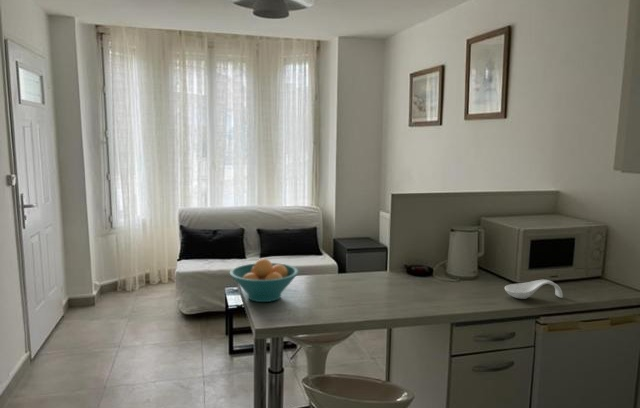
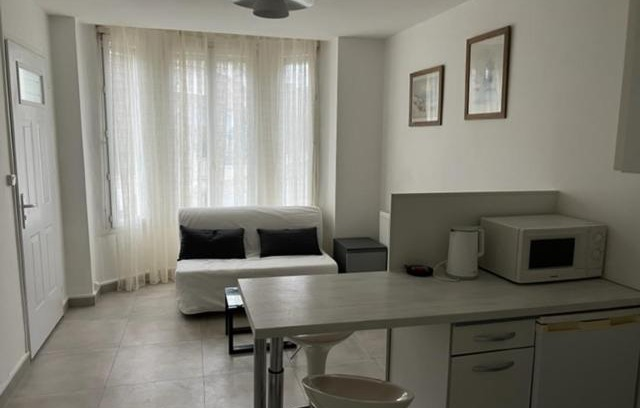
- fruit bowl (264, 278)
- spoon rest (533, 288)
